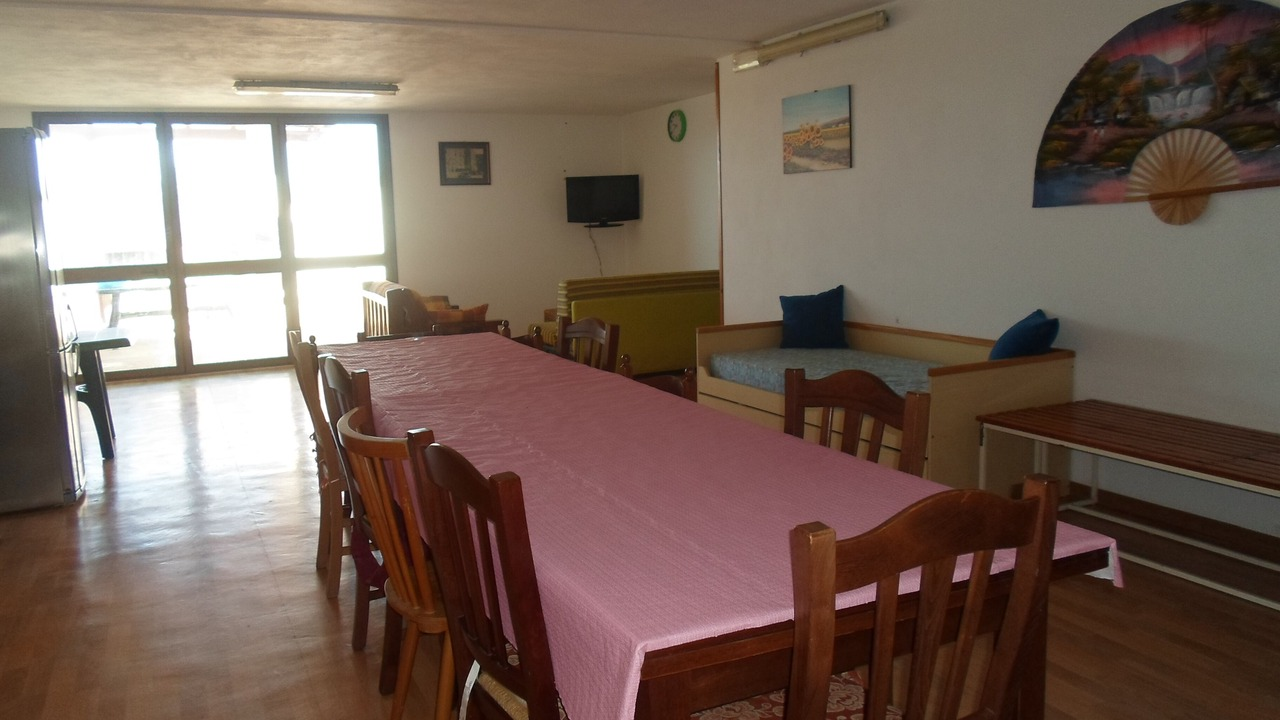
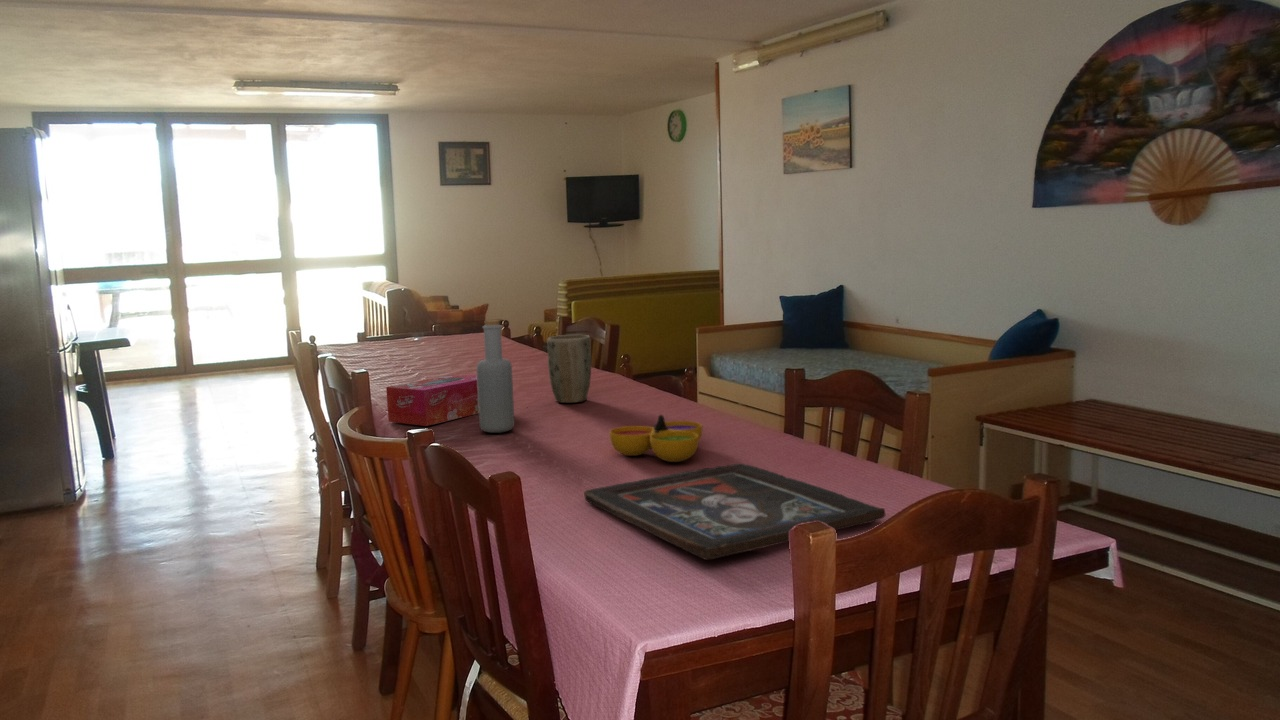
+ tissue box (443, 398)
+ bottle (494, 376)
+ plant pot (570, 368)
+ decorative bowl (654, 434)
+ religious icon (728, 505)
